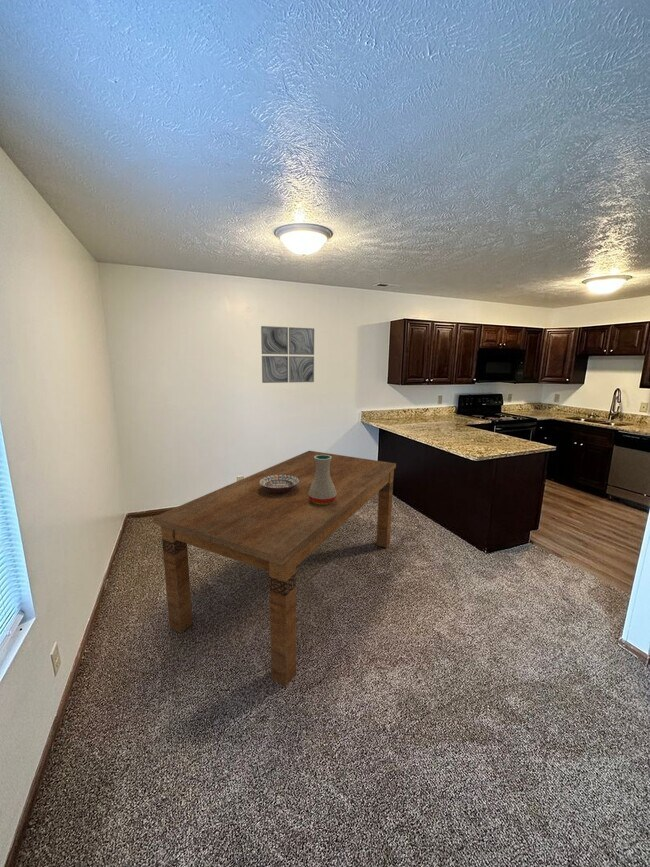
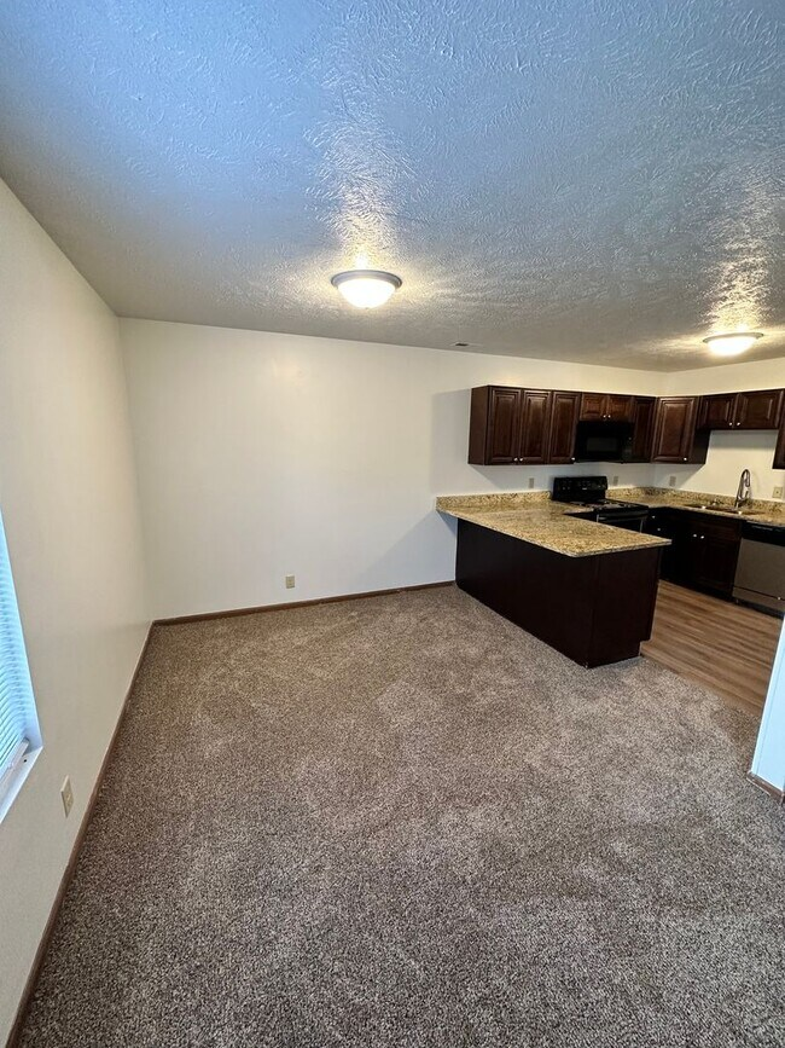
- decorative bowl (279, 485)
- vase (322, 479)
- dining table (300, 532)
- wall art (289, 354)
